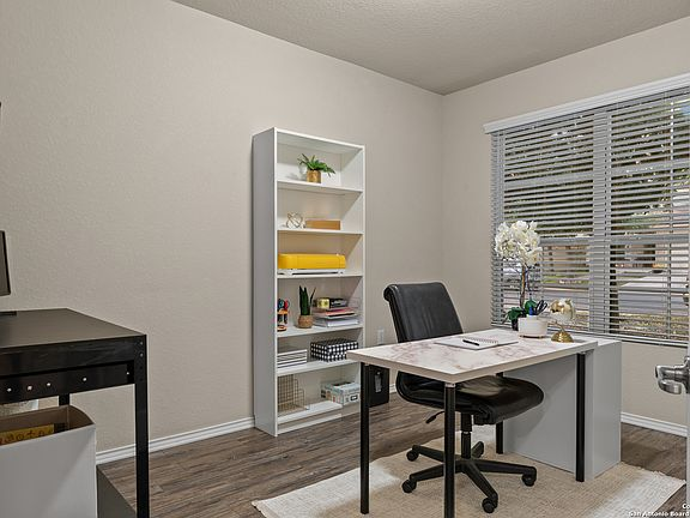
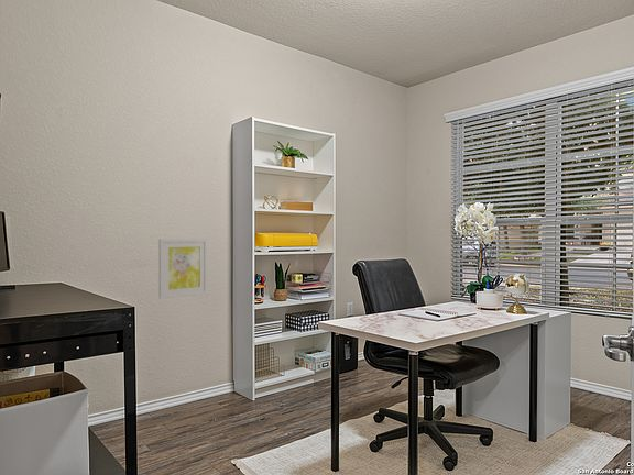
+ wall art (184, 267)
